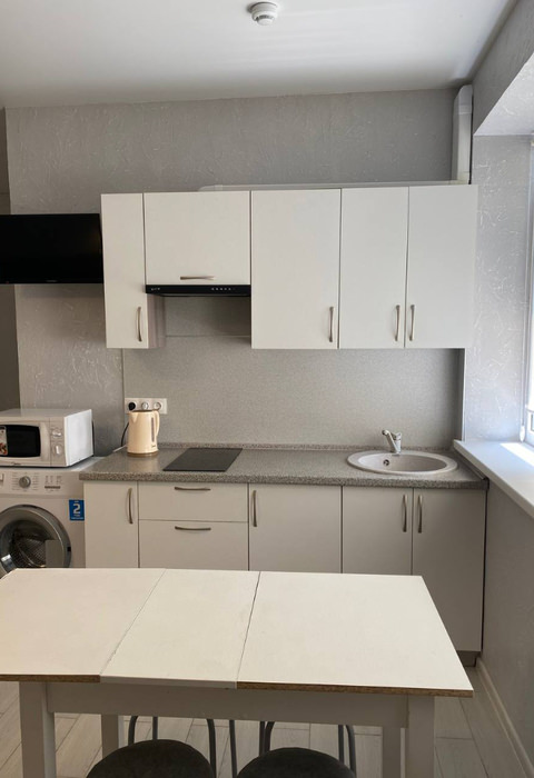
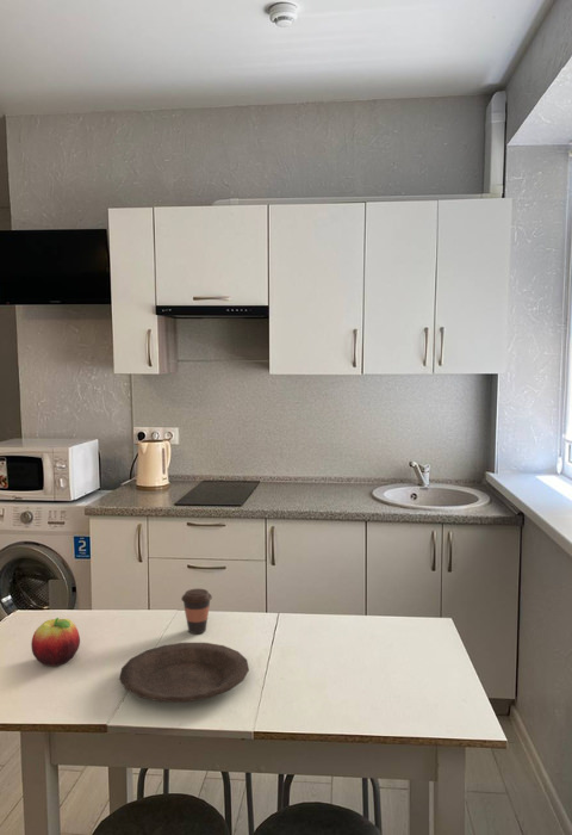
+ fruit (55, 639)
+ plate (185, 674)
+ coffee cup (197, 611)
